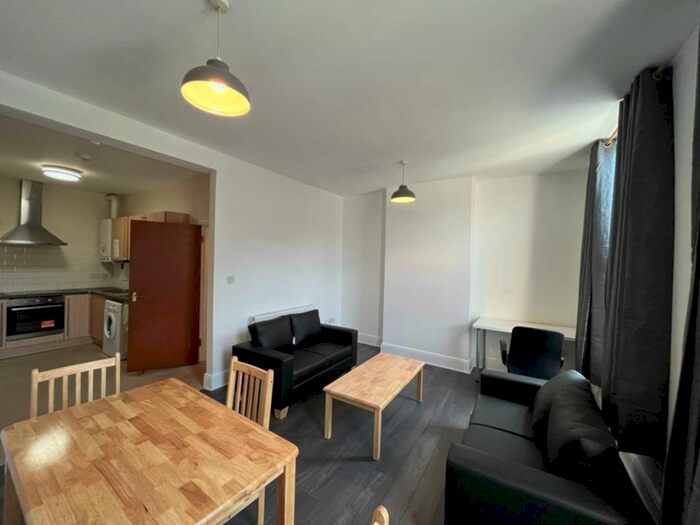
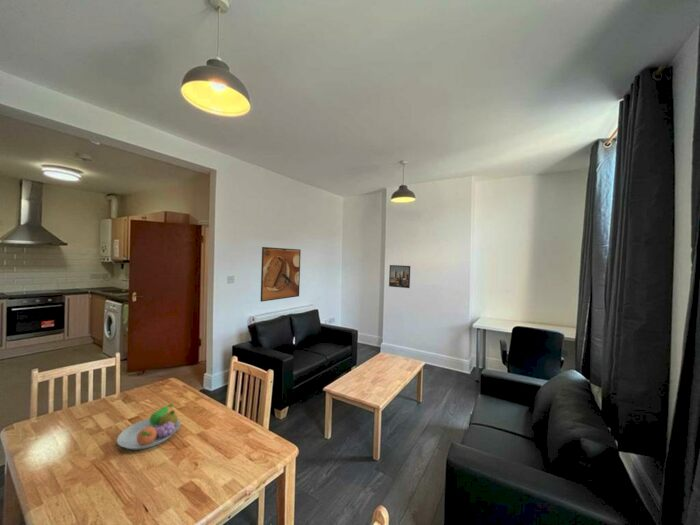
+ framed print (282, 273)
+ fruit bowl (152, 424)
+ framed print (399, 276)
